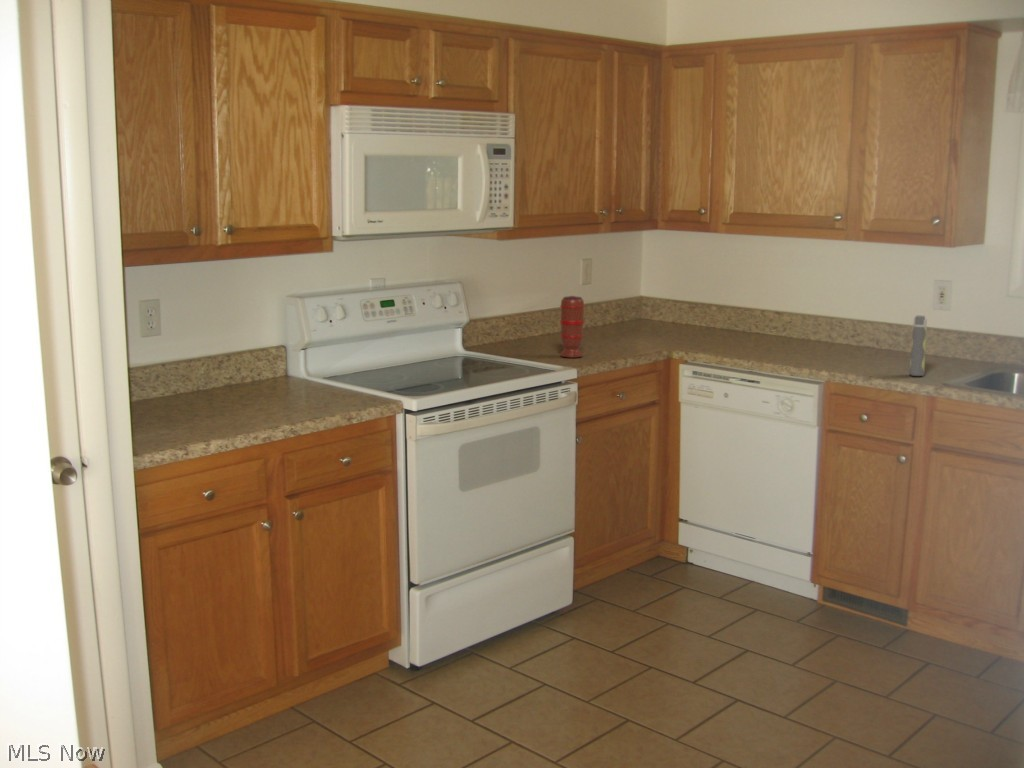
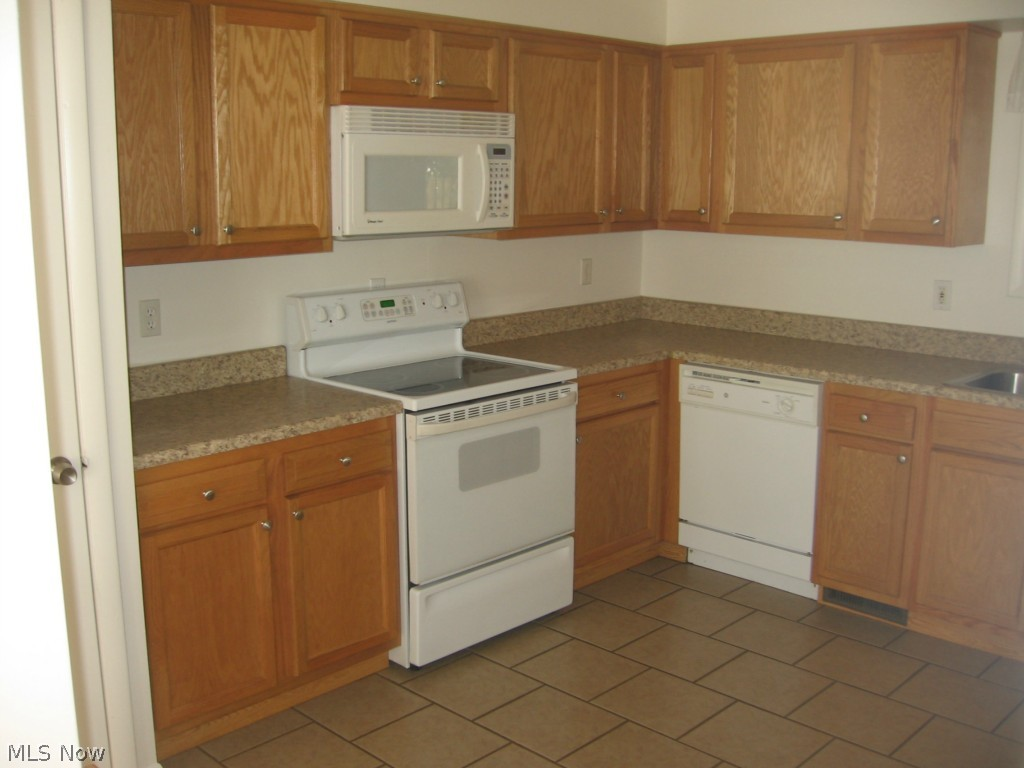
- spice grinder (572, 326)
- spray bottle (918, 345)
